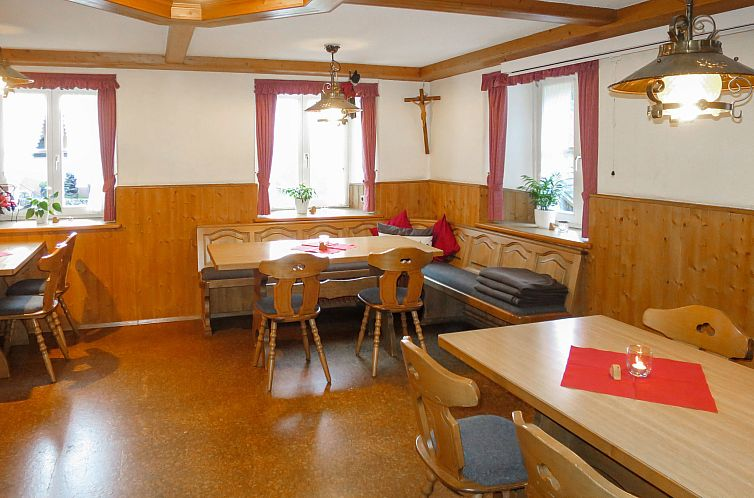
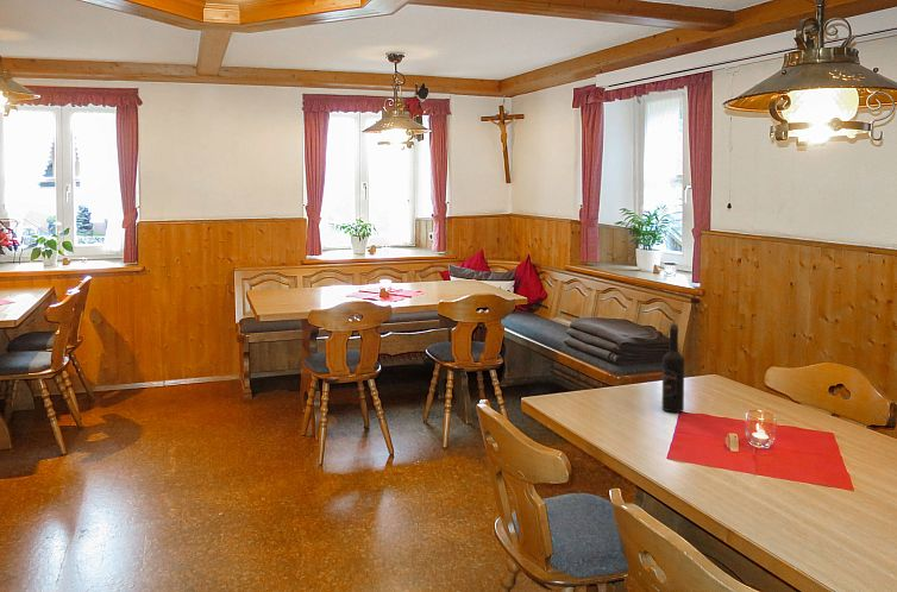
+ wine bottle (673, 367)
